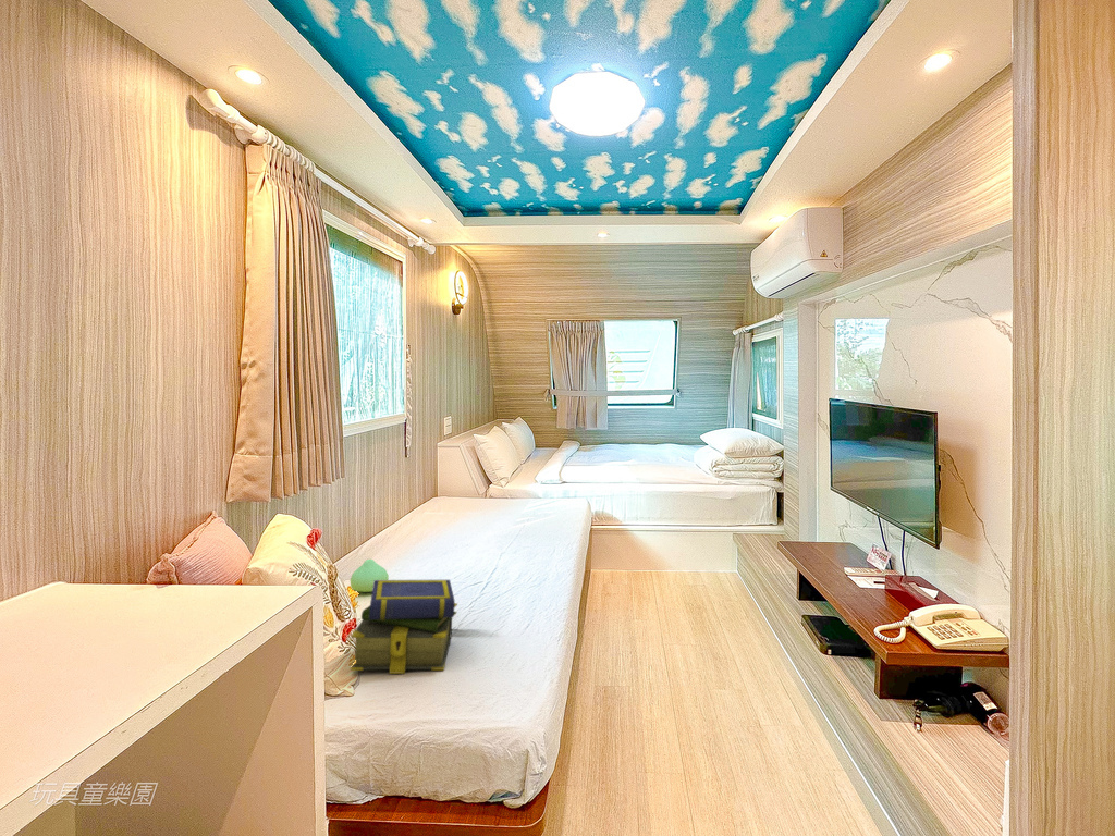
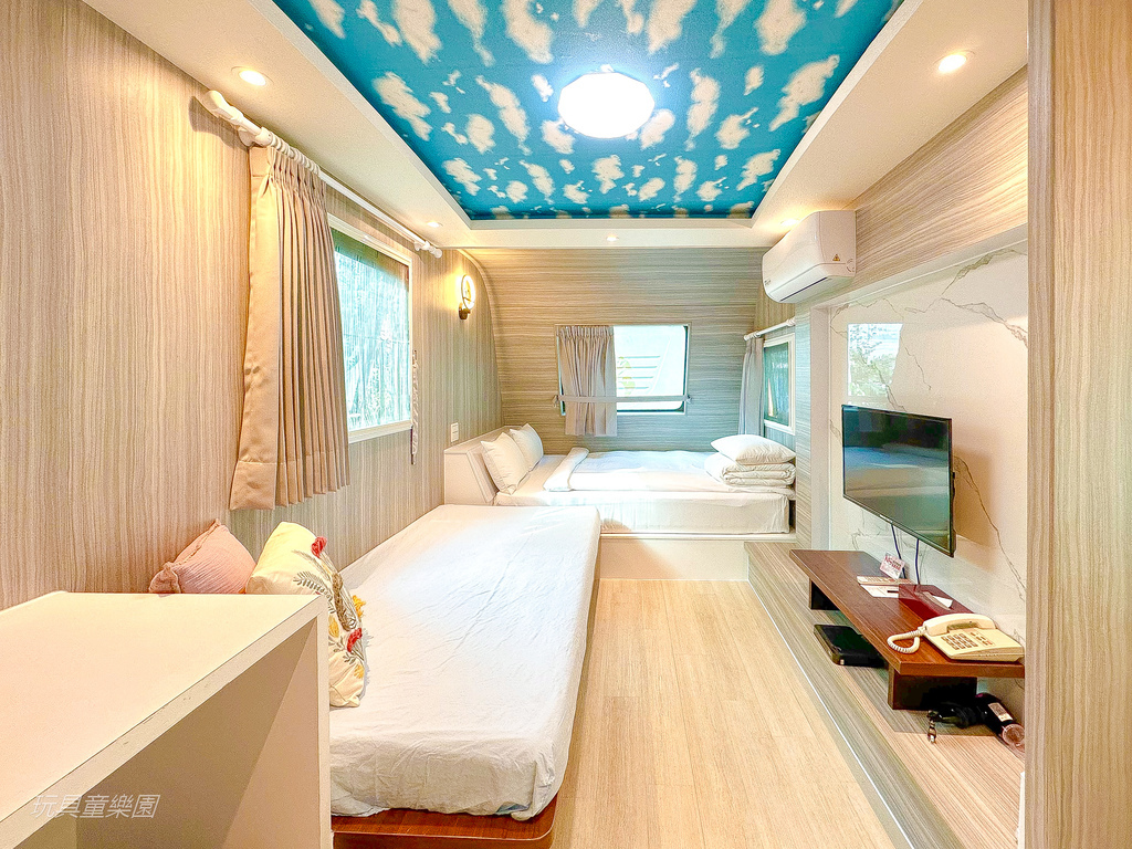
- plush toy (369, 575)
- stack of books (408, 619)
